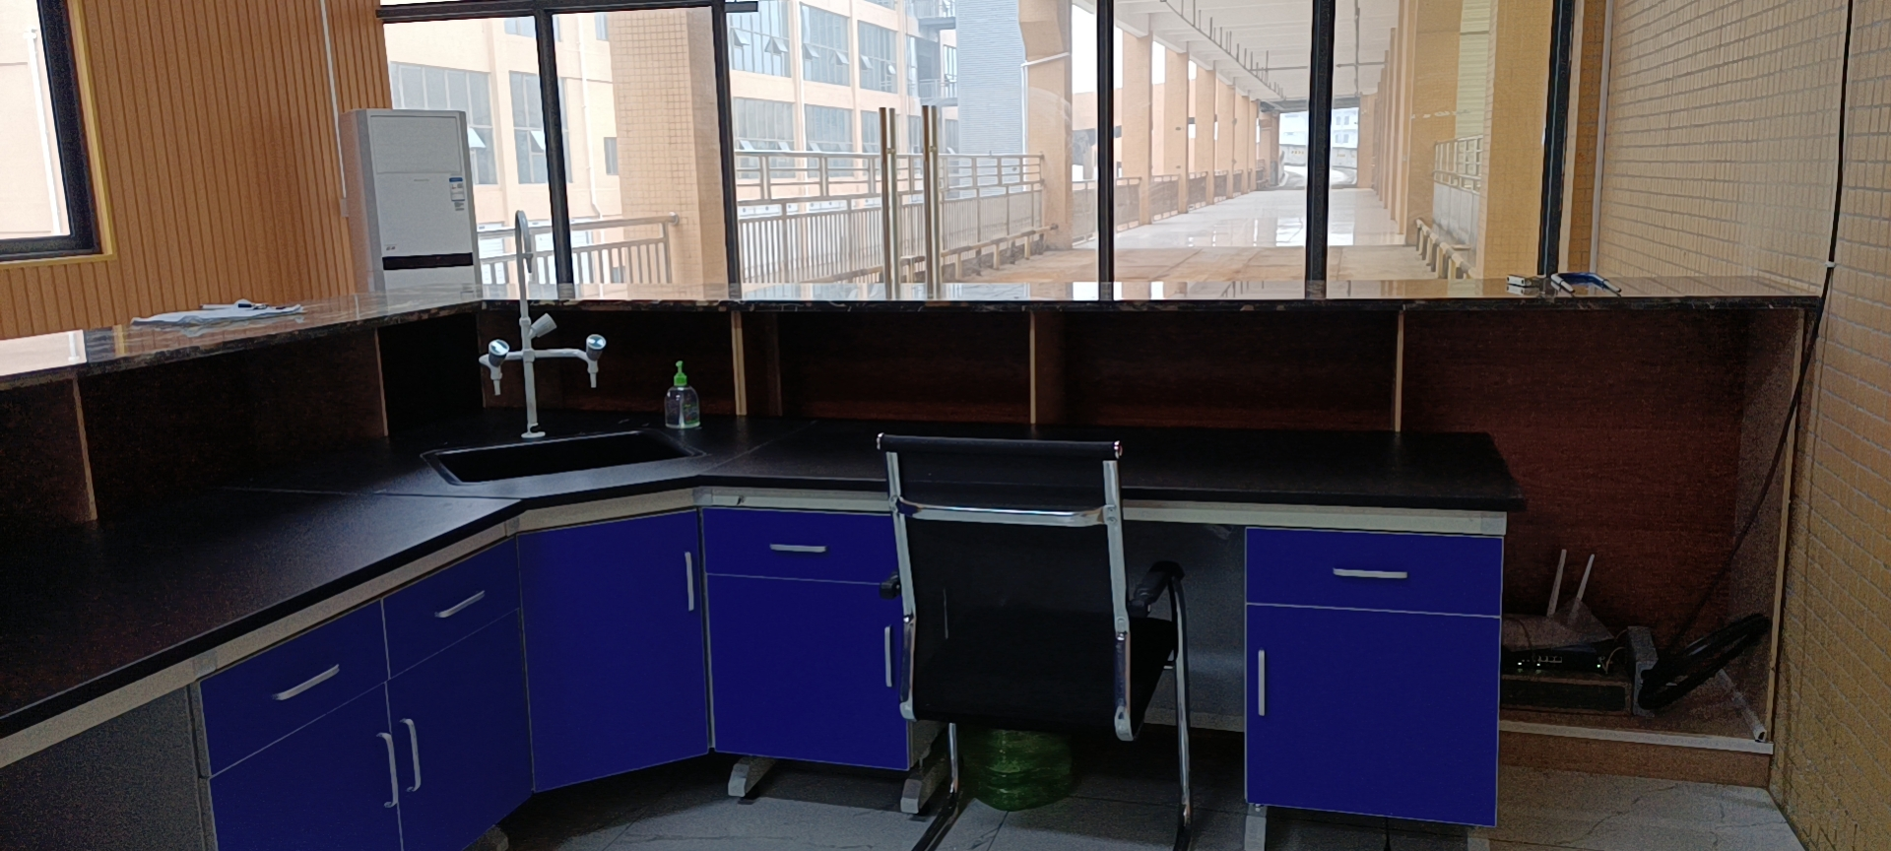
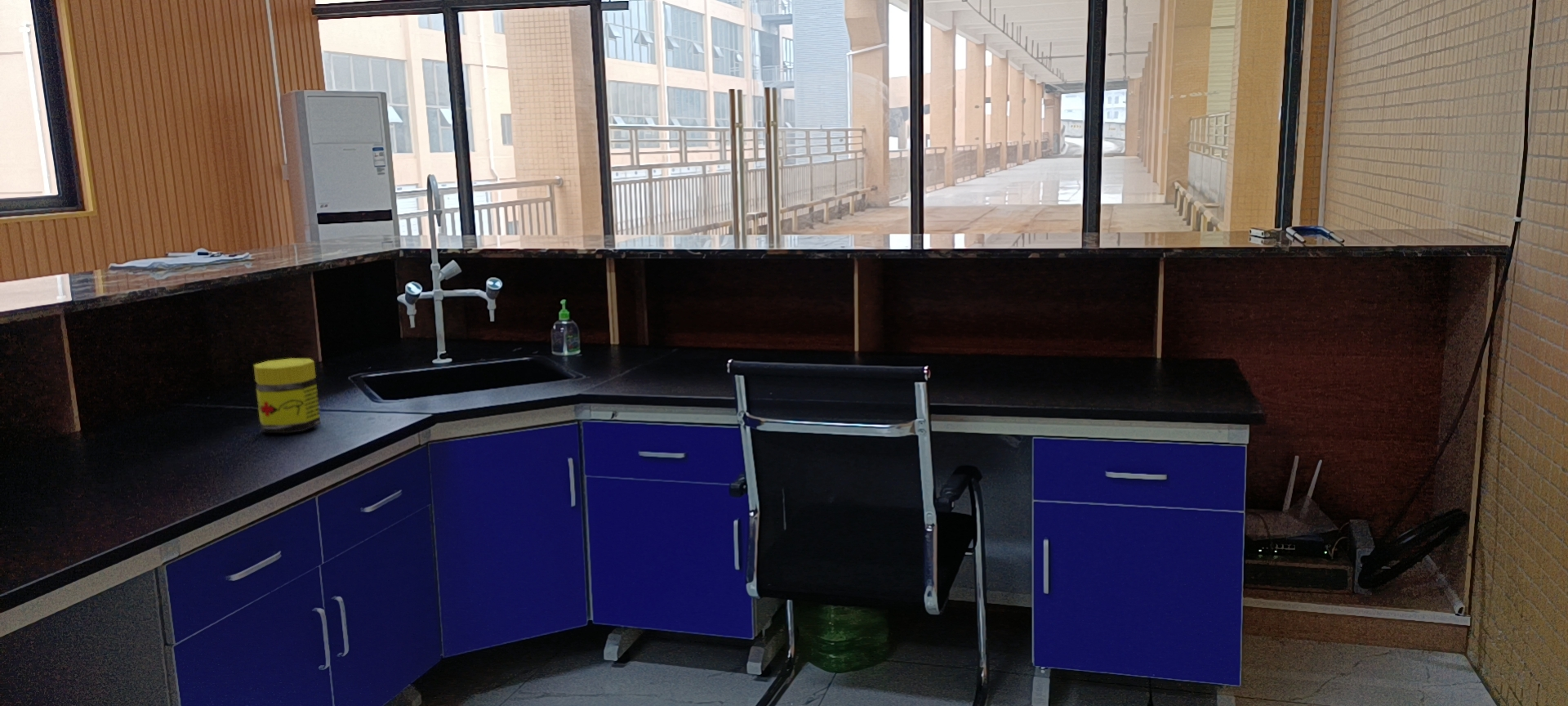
+ jar (287, 395)
